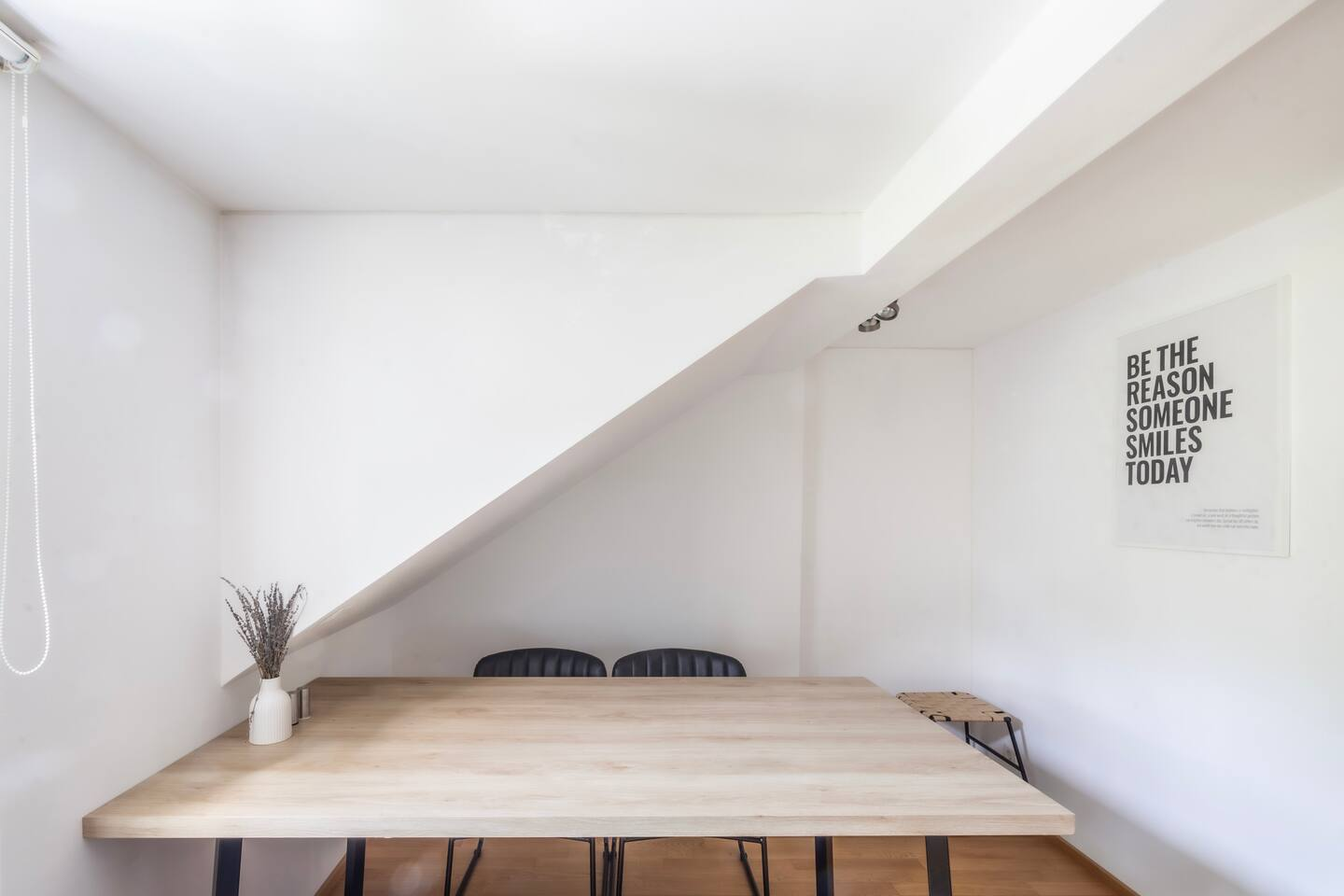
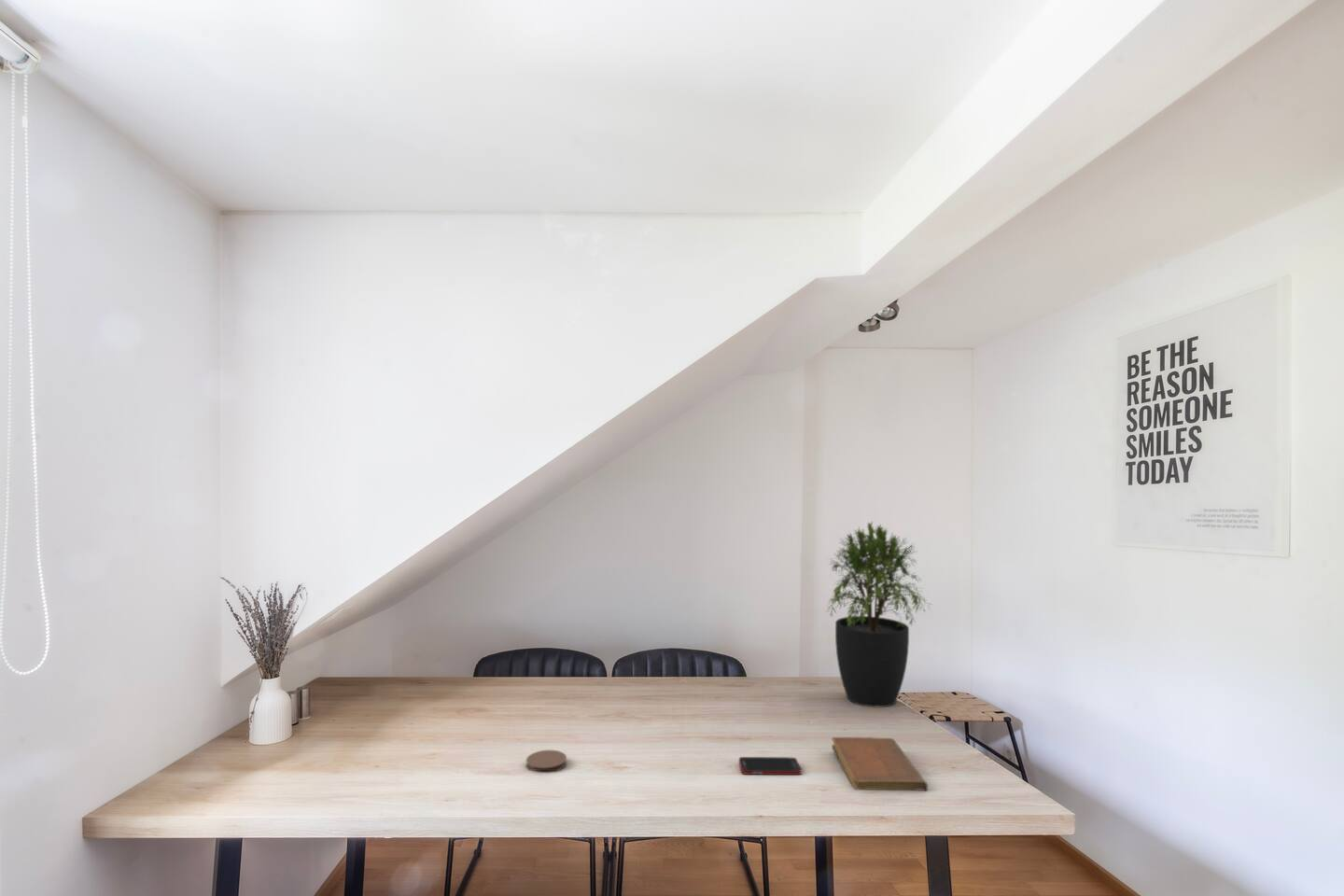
+ notebook (875, 763)
+ coaster (546, 761)
+ cell phone (769, 765)
+ potted plant (877, 611)
